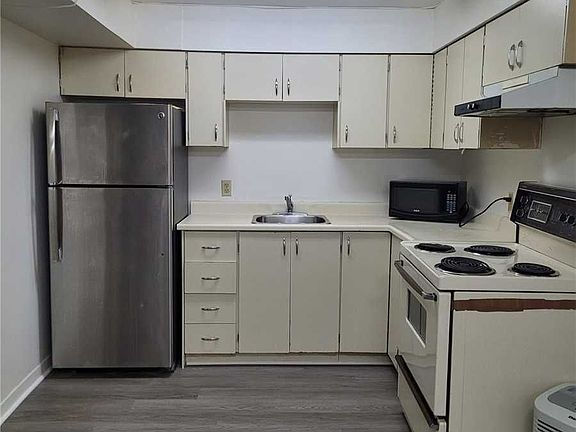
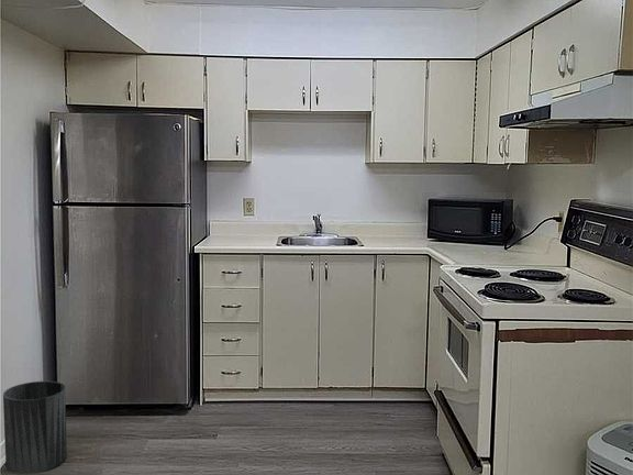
+ trash can (35, 424)
